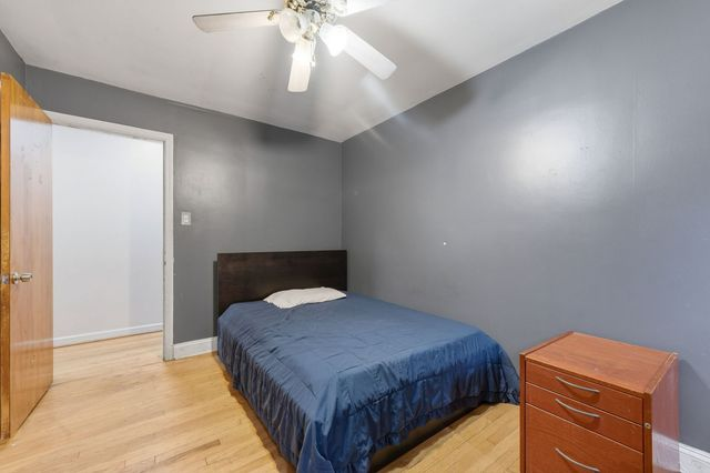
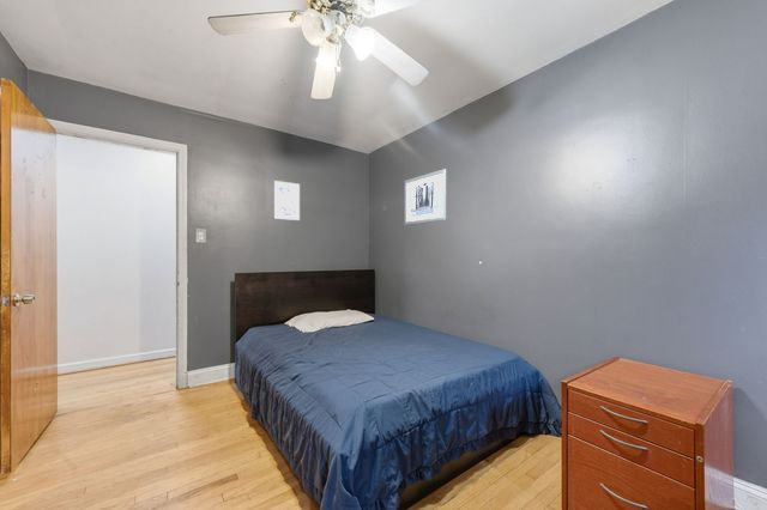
+ wall art (423, 199)
+ wall art (286, 200)
